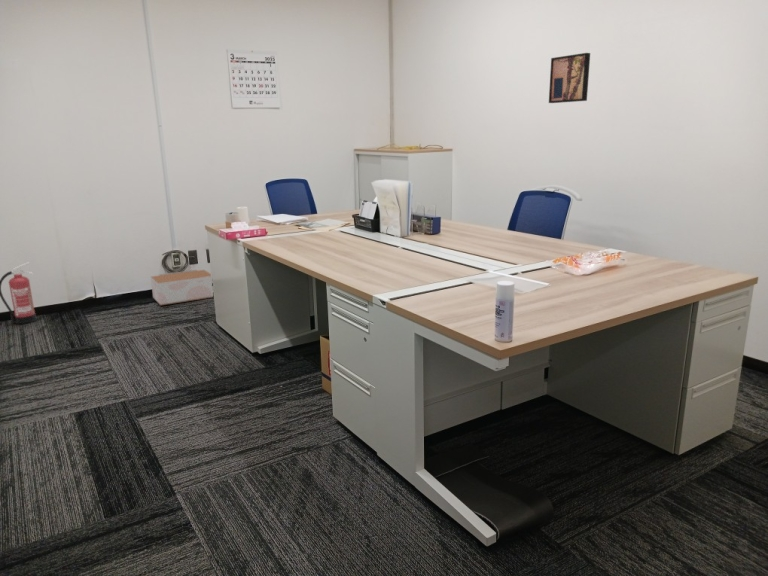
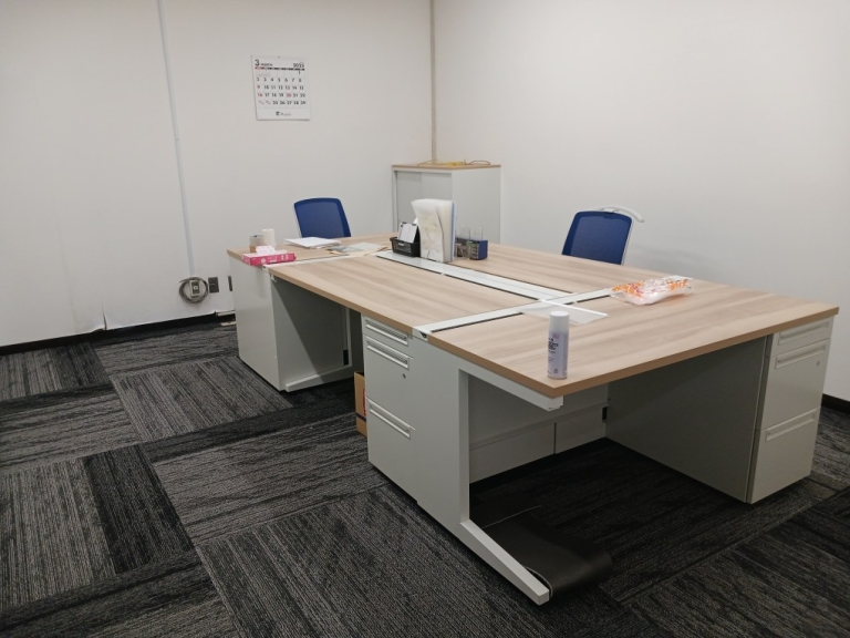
- cardboard box (183, 286)
- fire extinguisher (18, 293)
- wall art (568, 79)
